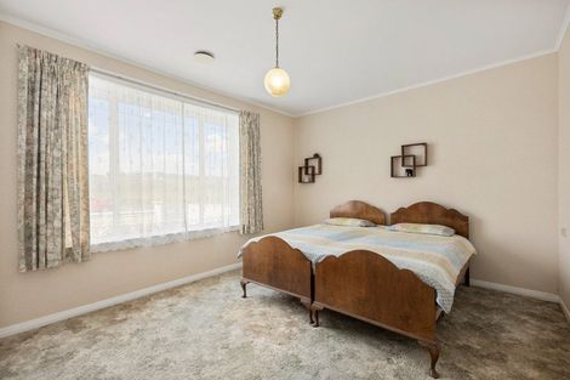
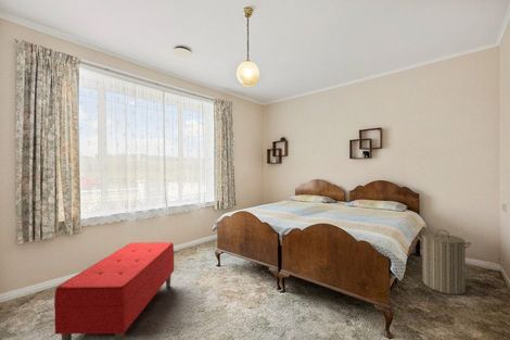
+ bench (128, 286)
+ laundry hamper (443, 257)
